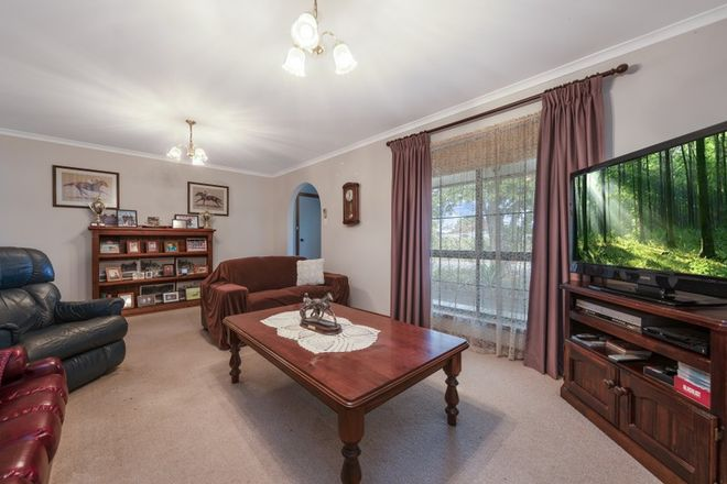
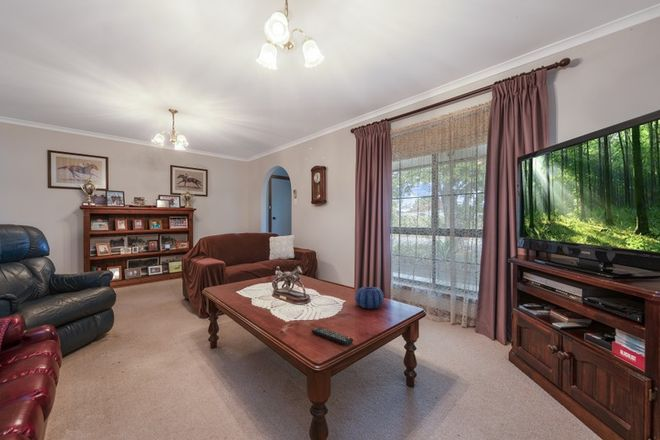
+ decorative bowl (369, 296)
+ remote control (331, 335)
